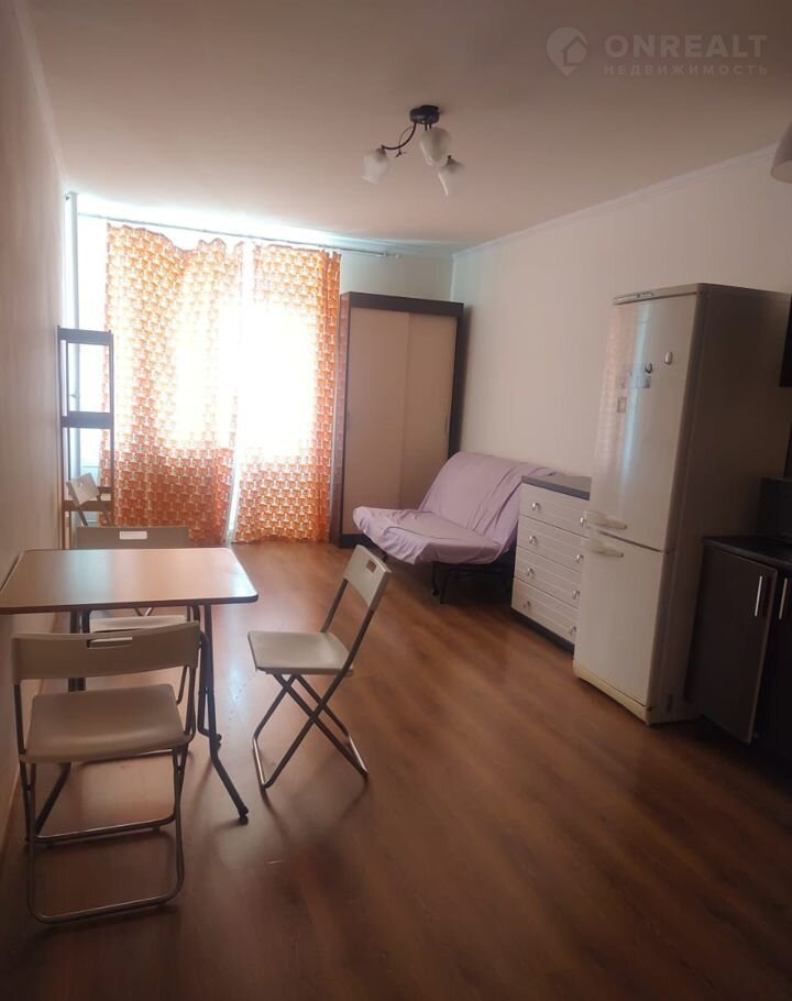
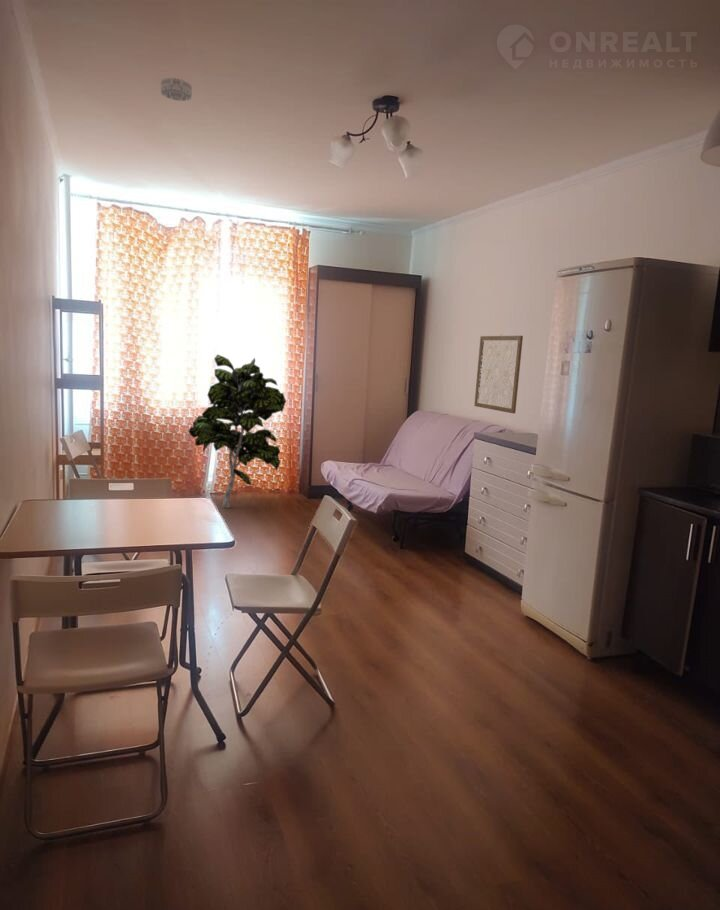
+ indoor plant (235, 432)
+ wall art (499, 371)
+ smoke detector (176, 88)
